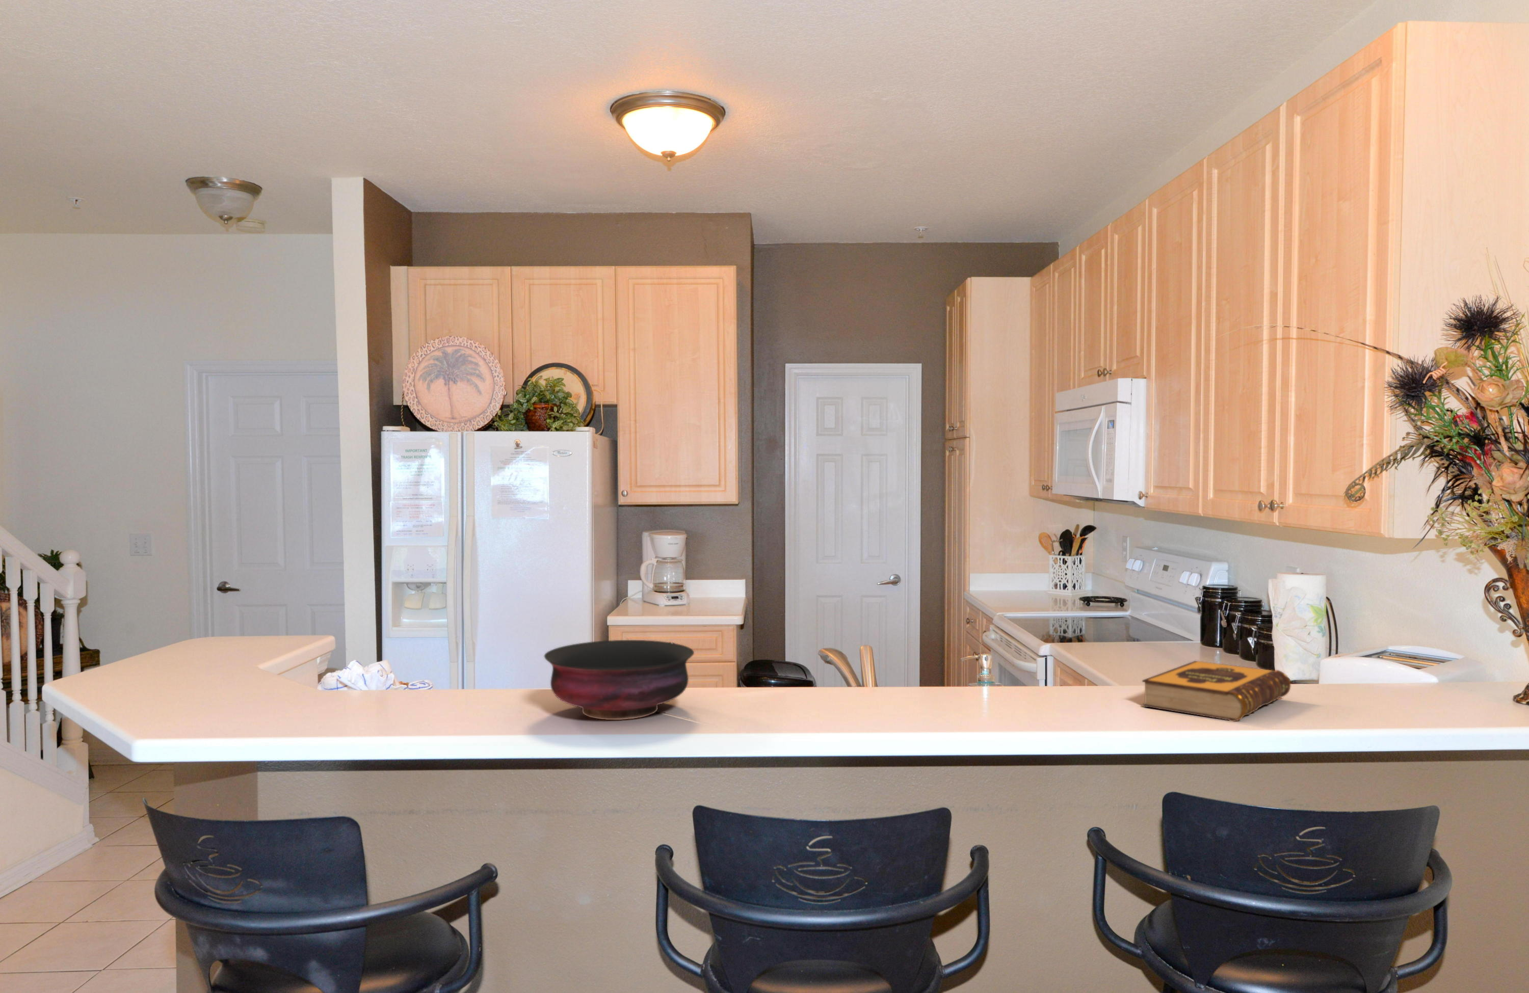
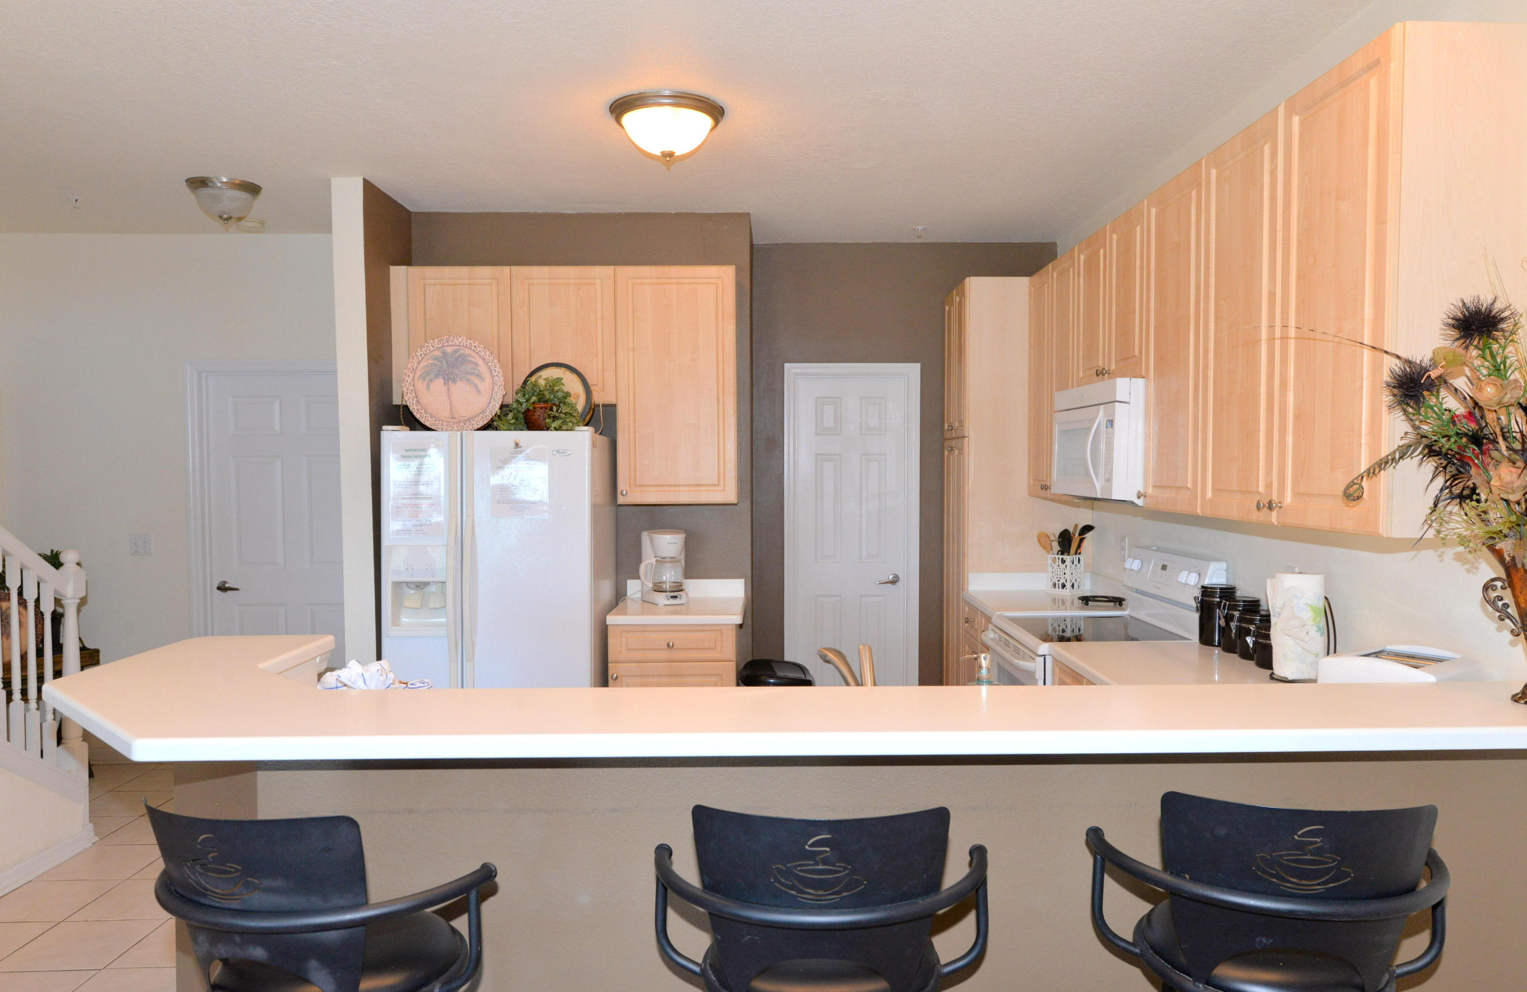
- bowl (621, 681)
- hardback book (1218, 689)
